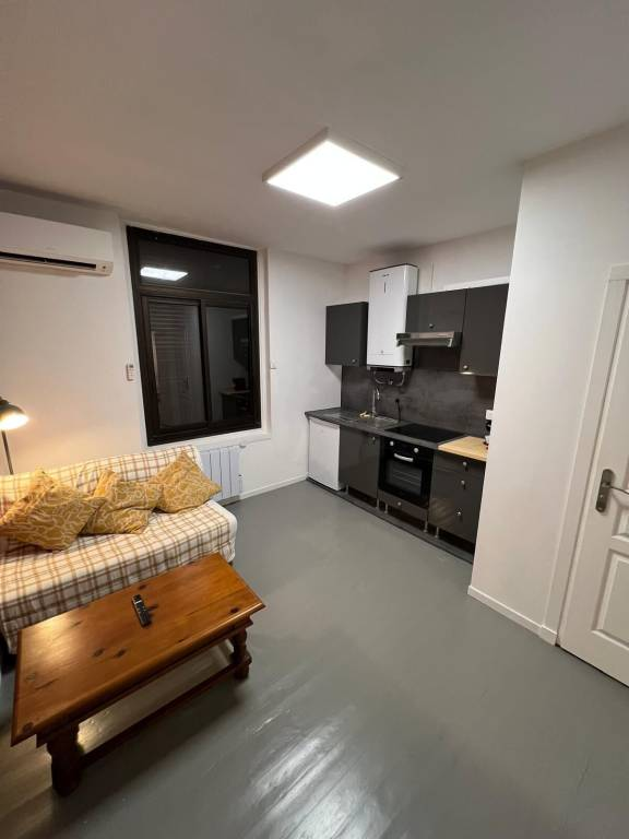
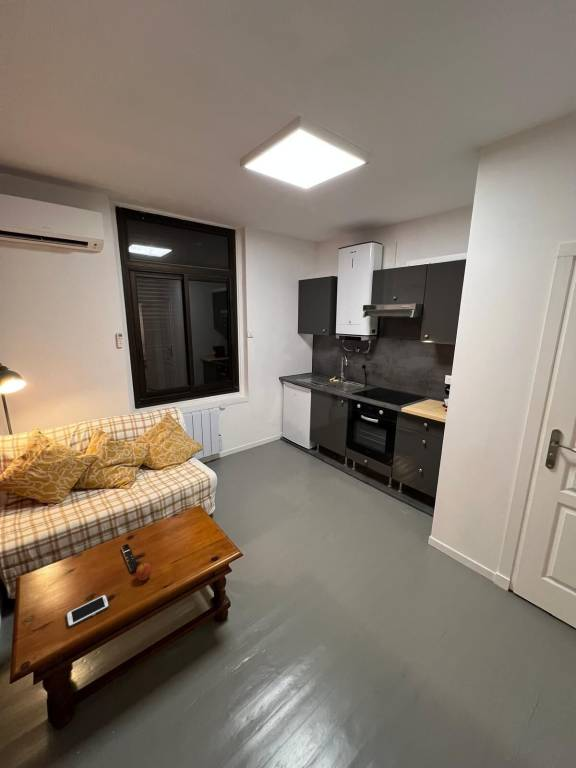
+ fruit (143, 570)
+ cell phone (88, 610)
